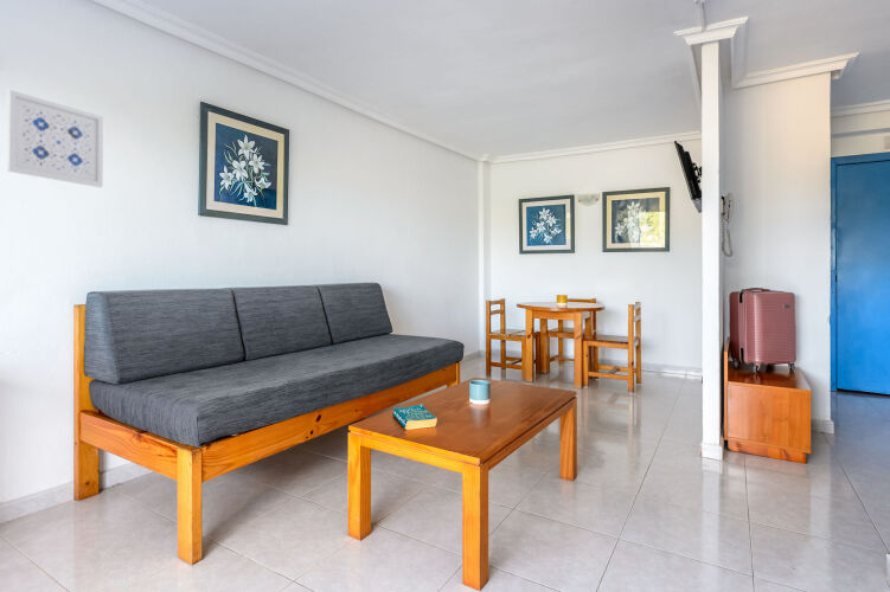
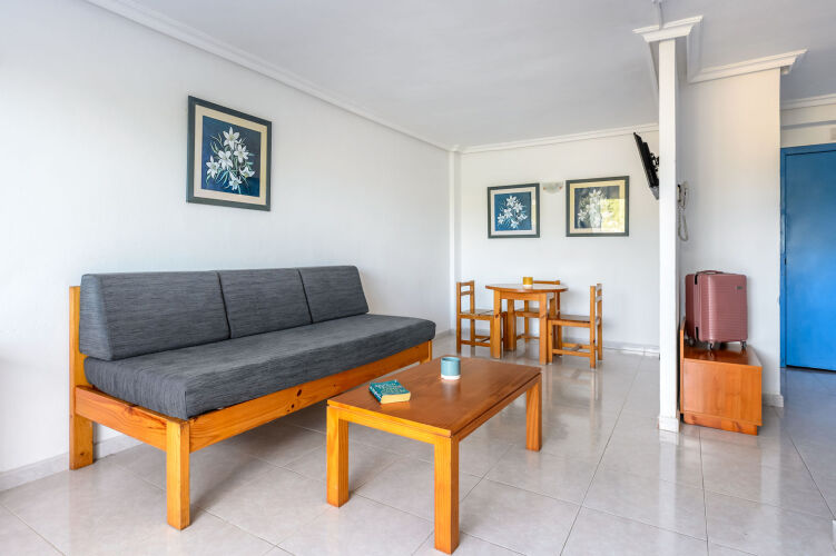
- wall art (58, 142)
